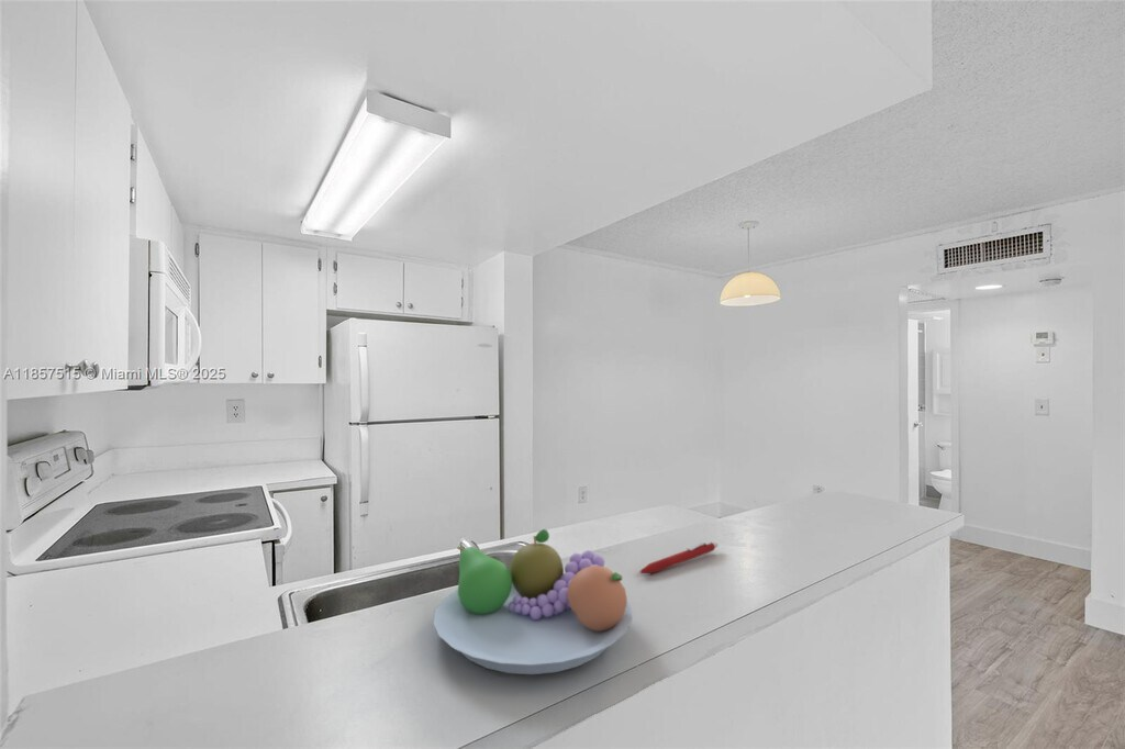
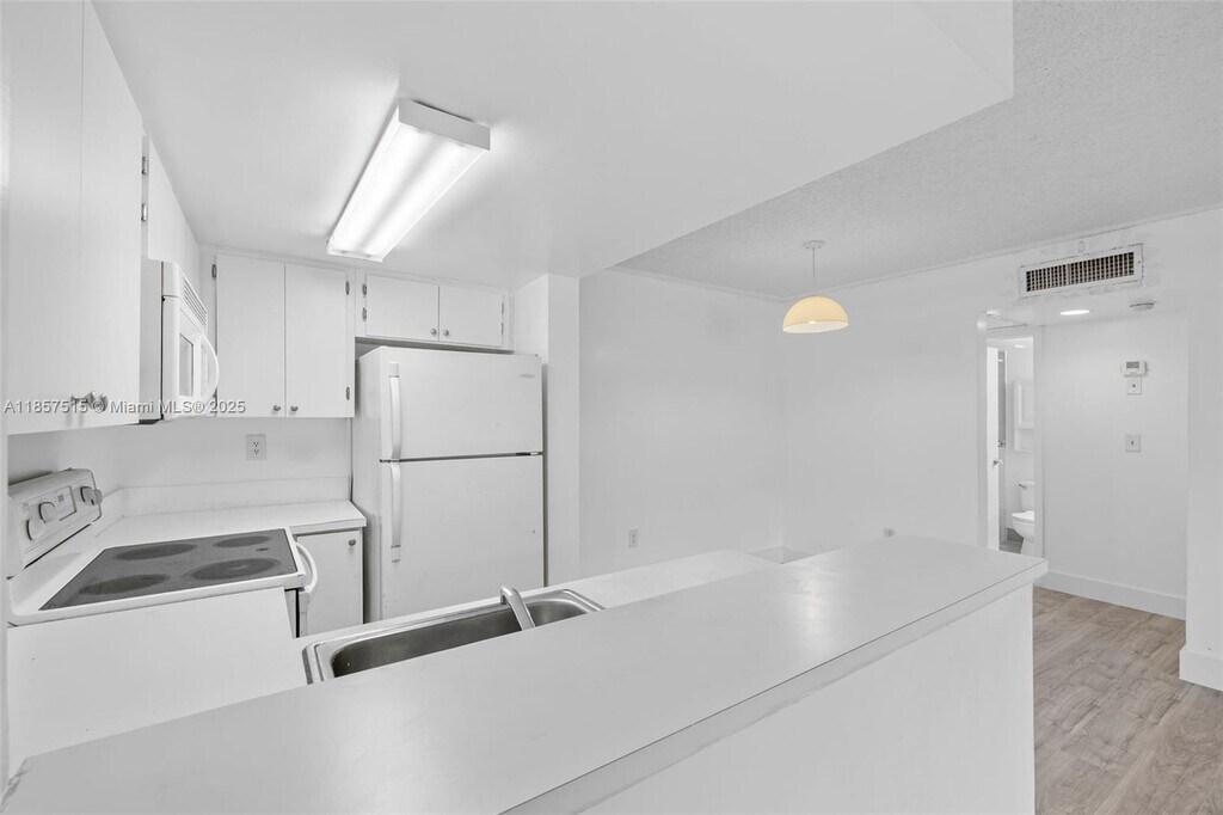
- fruit bowl (530, 586)
- pen (680, 556)
